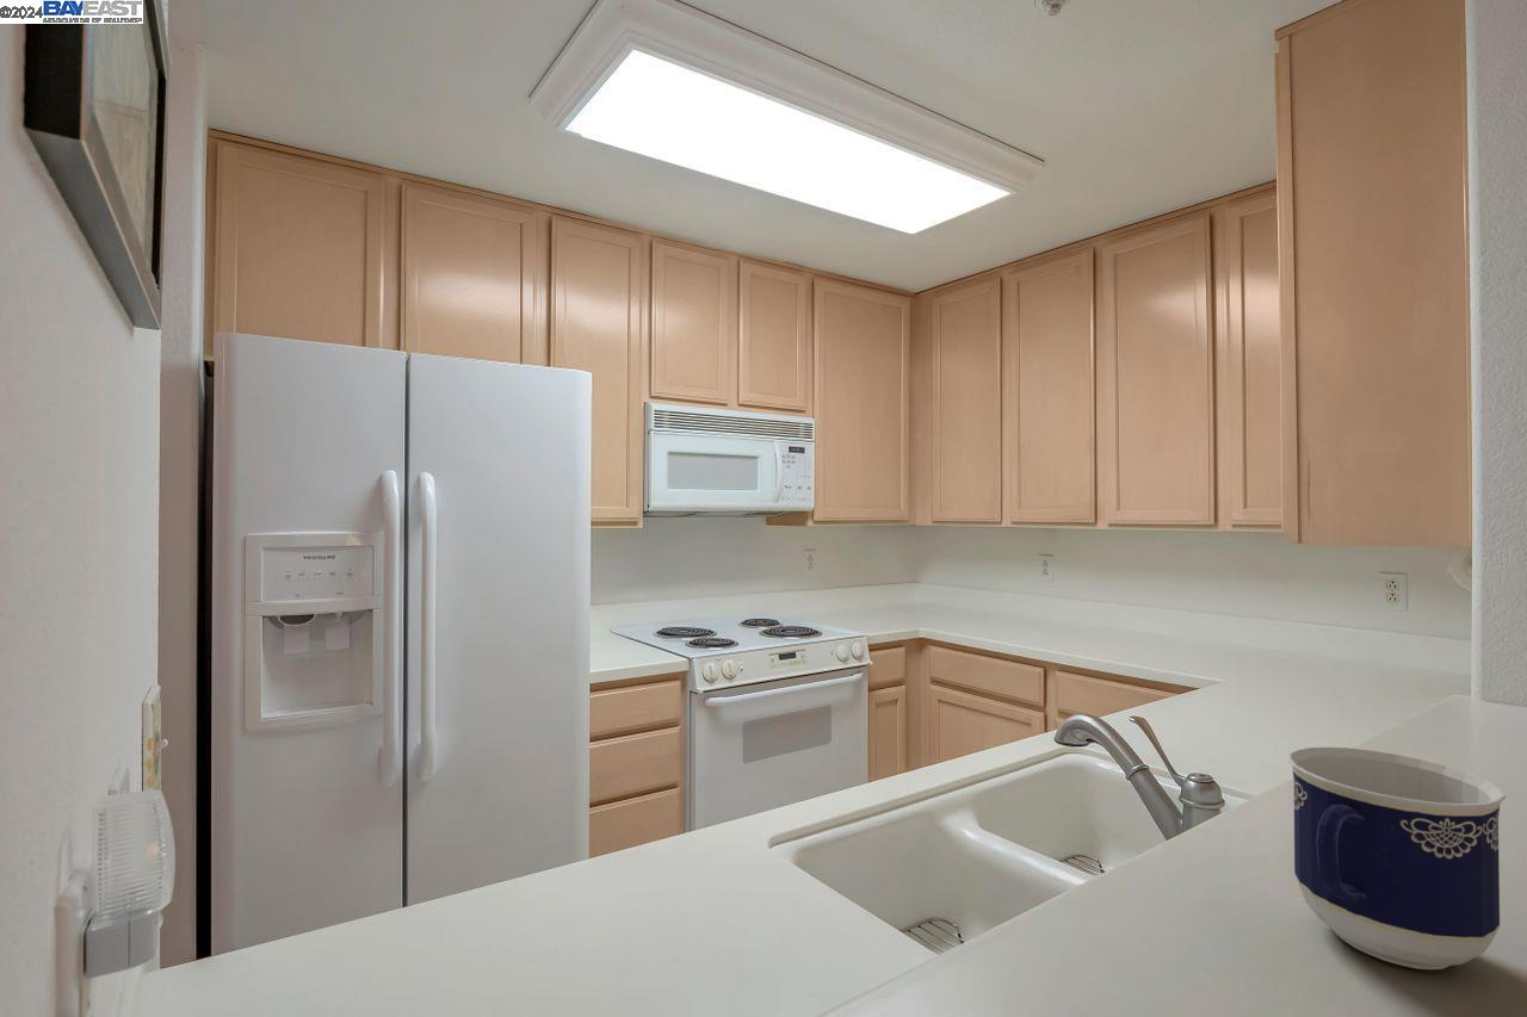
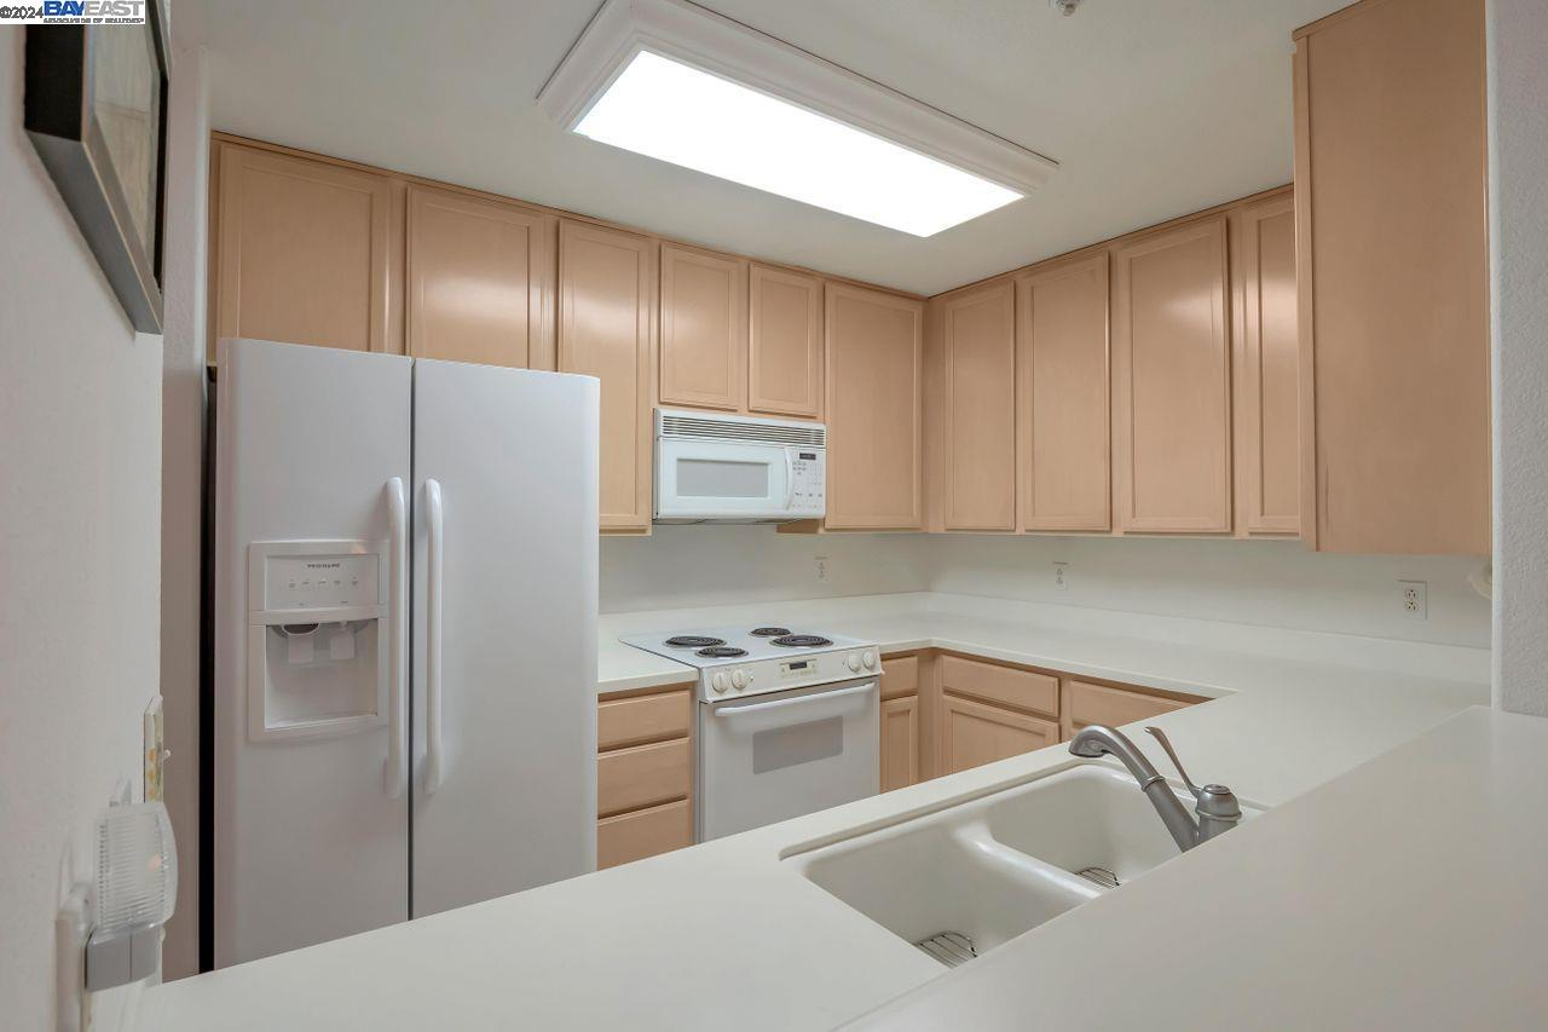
- cup (1377, 862)
